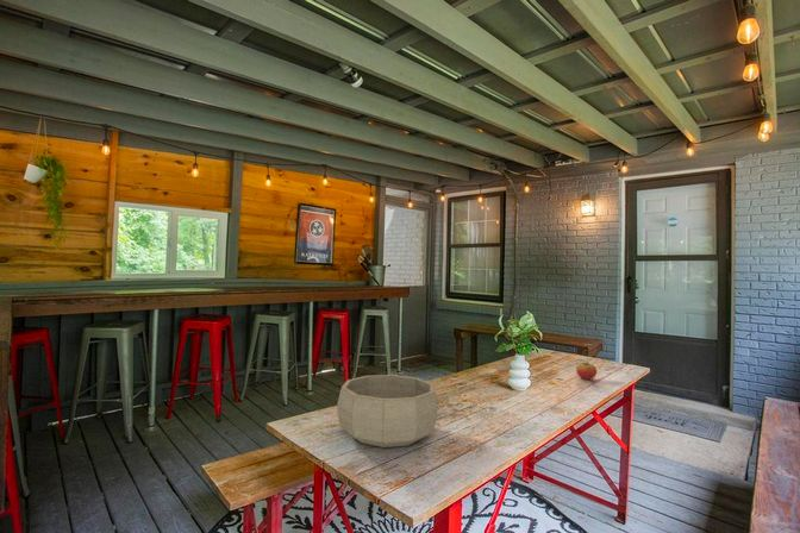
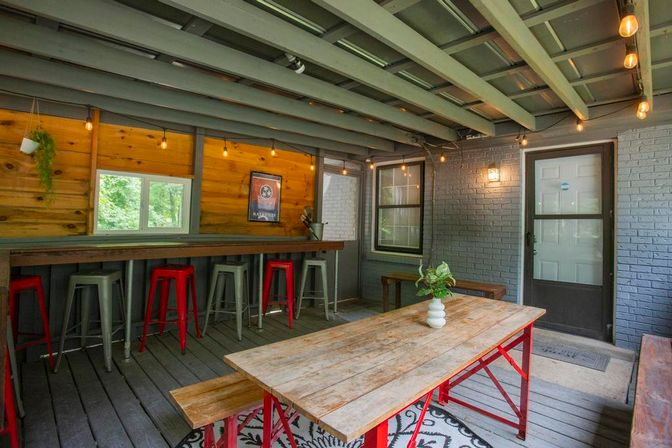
- decorative bowl (388, 409)
- fruit (586, 369)
